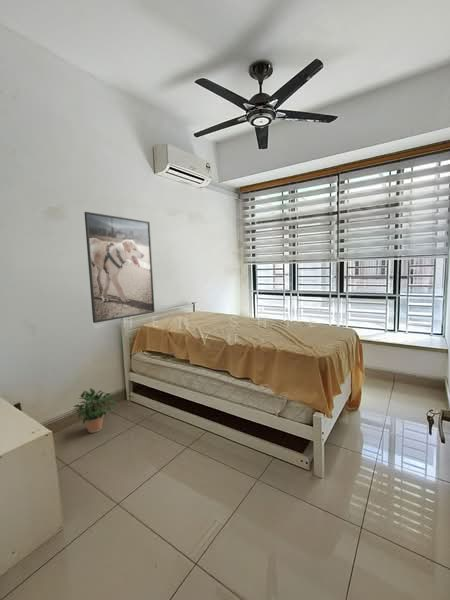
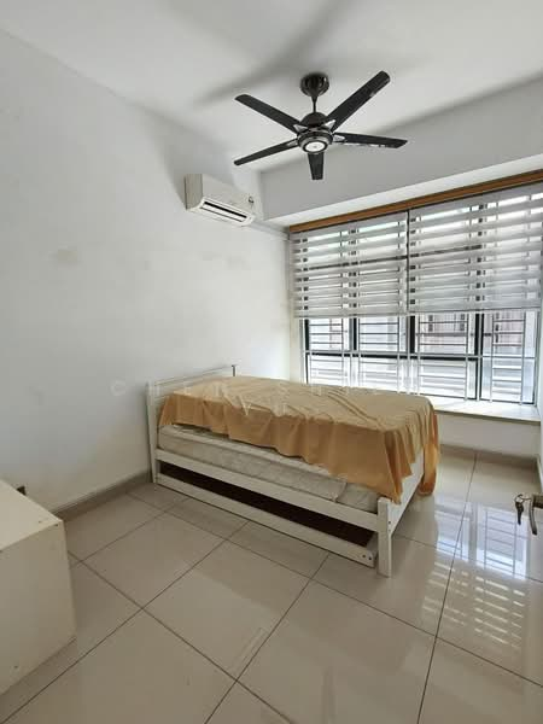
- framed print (123, 268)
- potted plant (96, 406)
